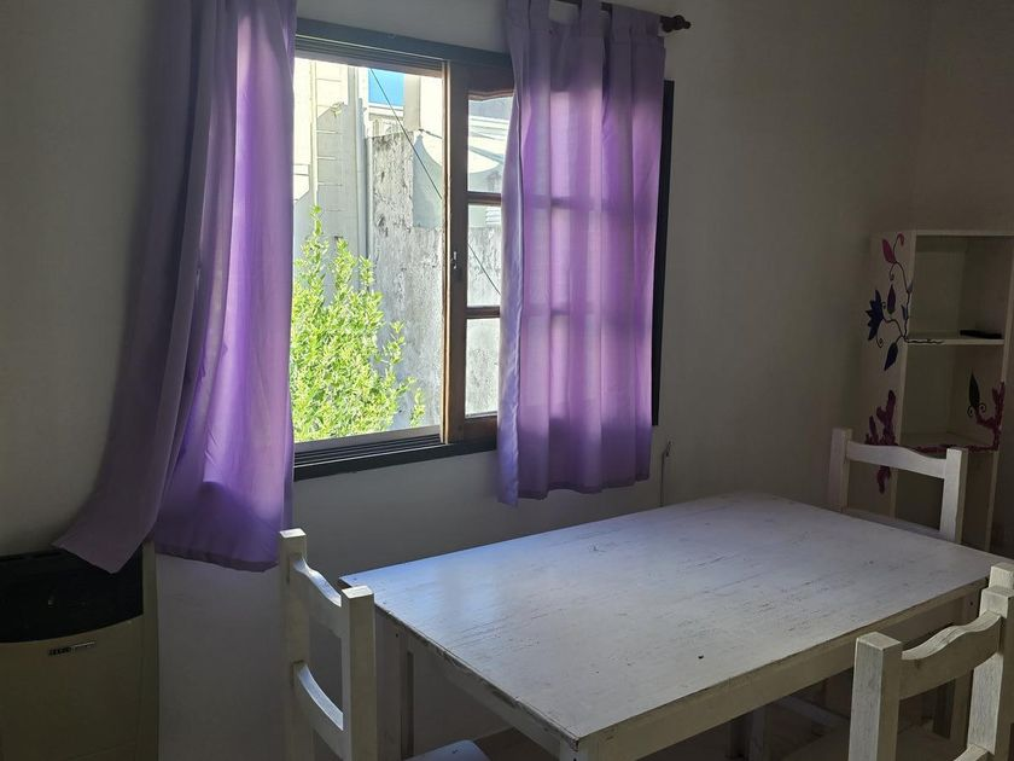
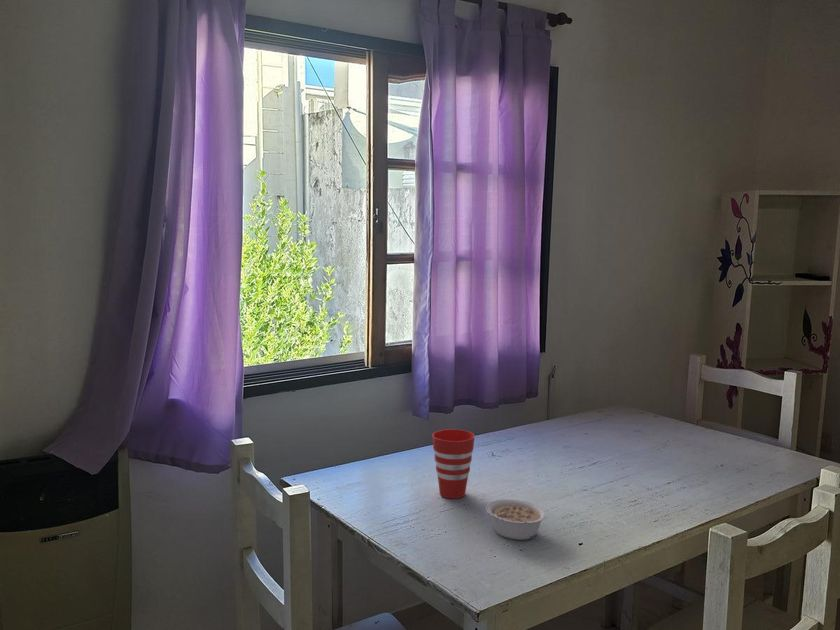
+ legume (517, 519)
+ cup (453, 464)
